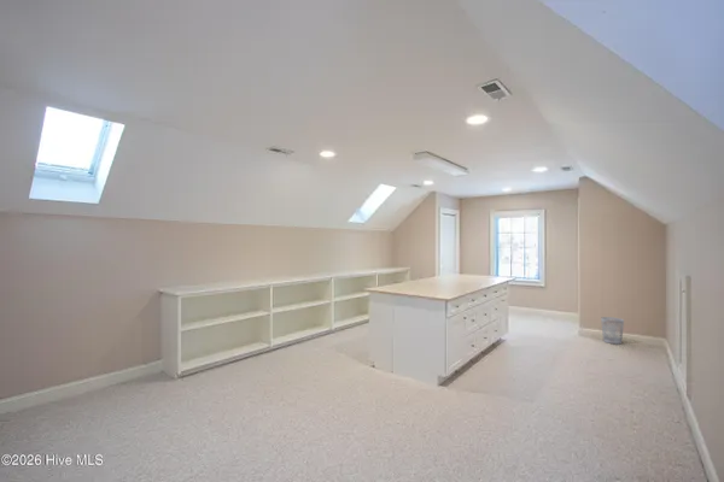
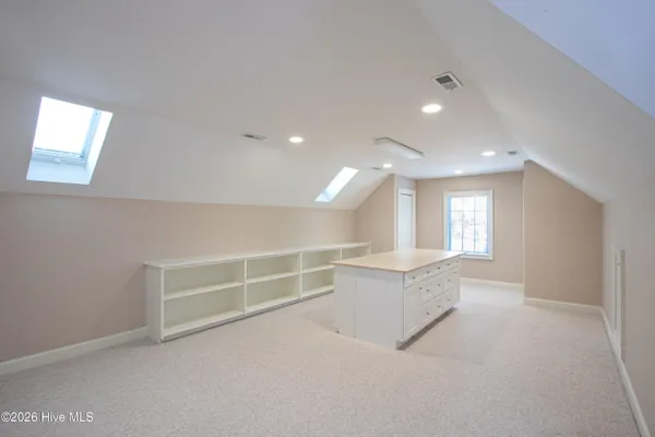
- wastebasket (612, 330)
